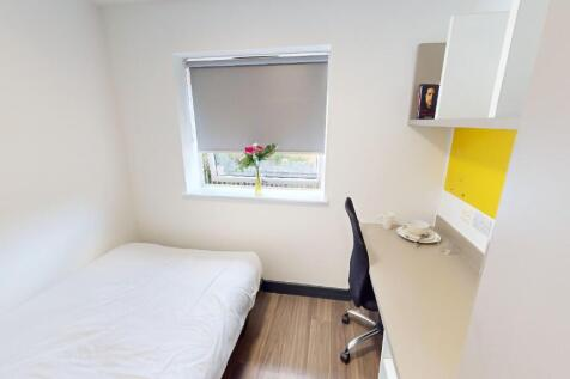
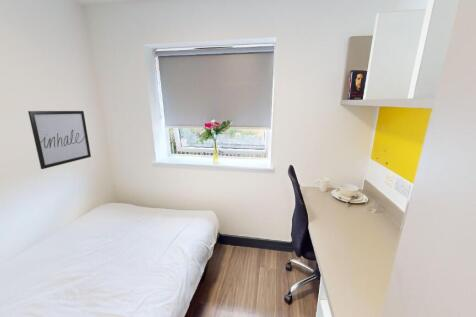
+ wall art (64, 137)
